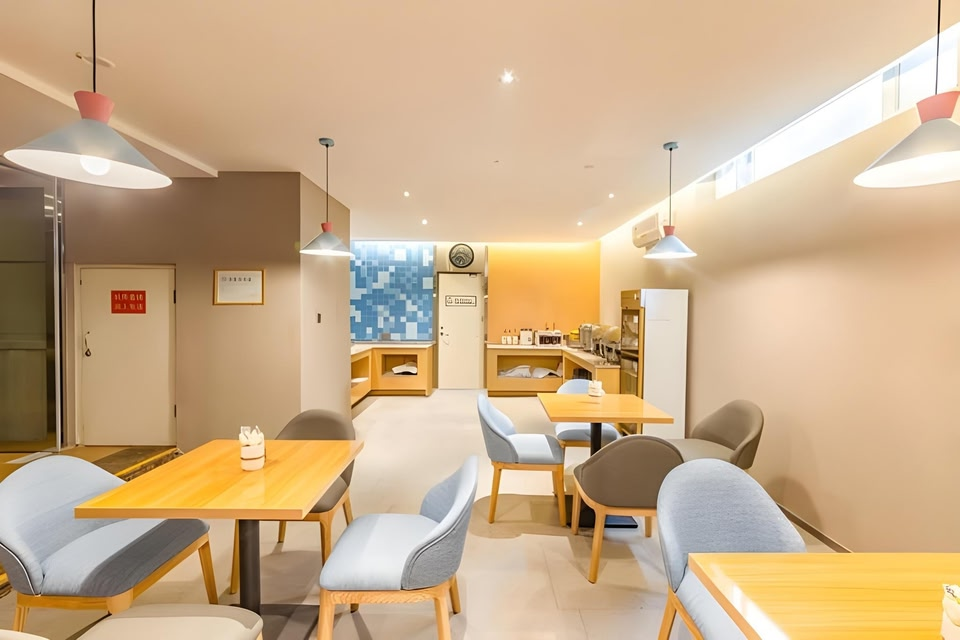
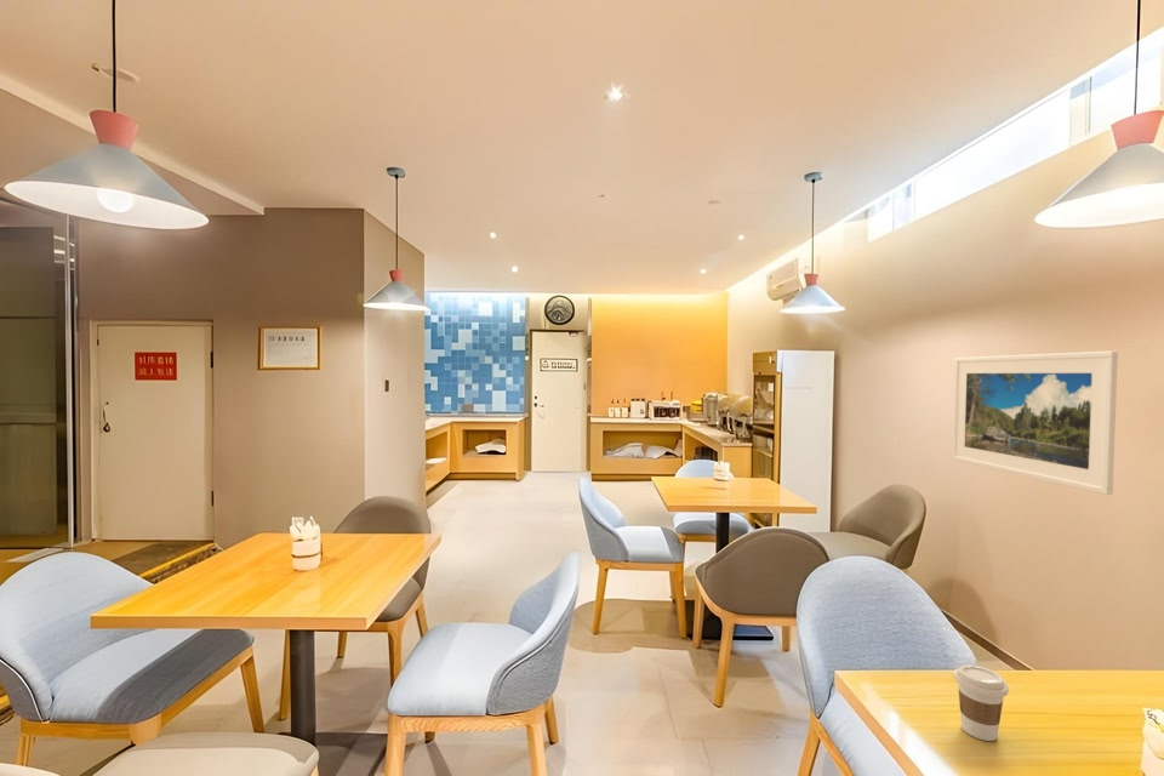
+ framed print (1020, 415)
+ coffee cup (980, 702)
